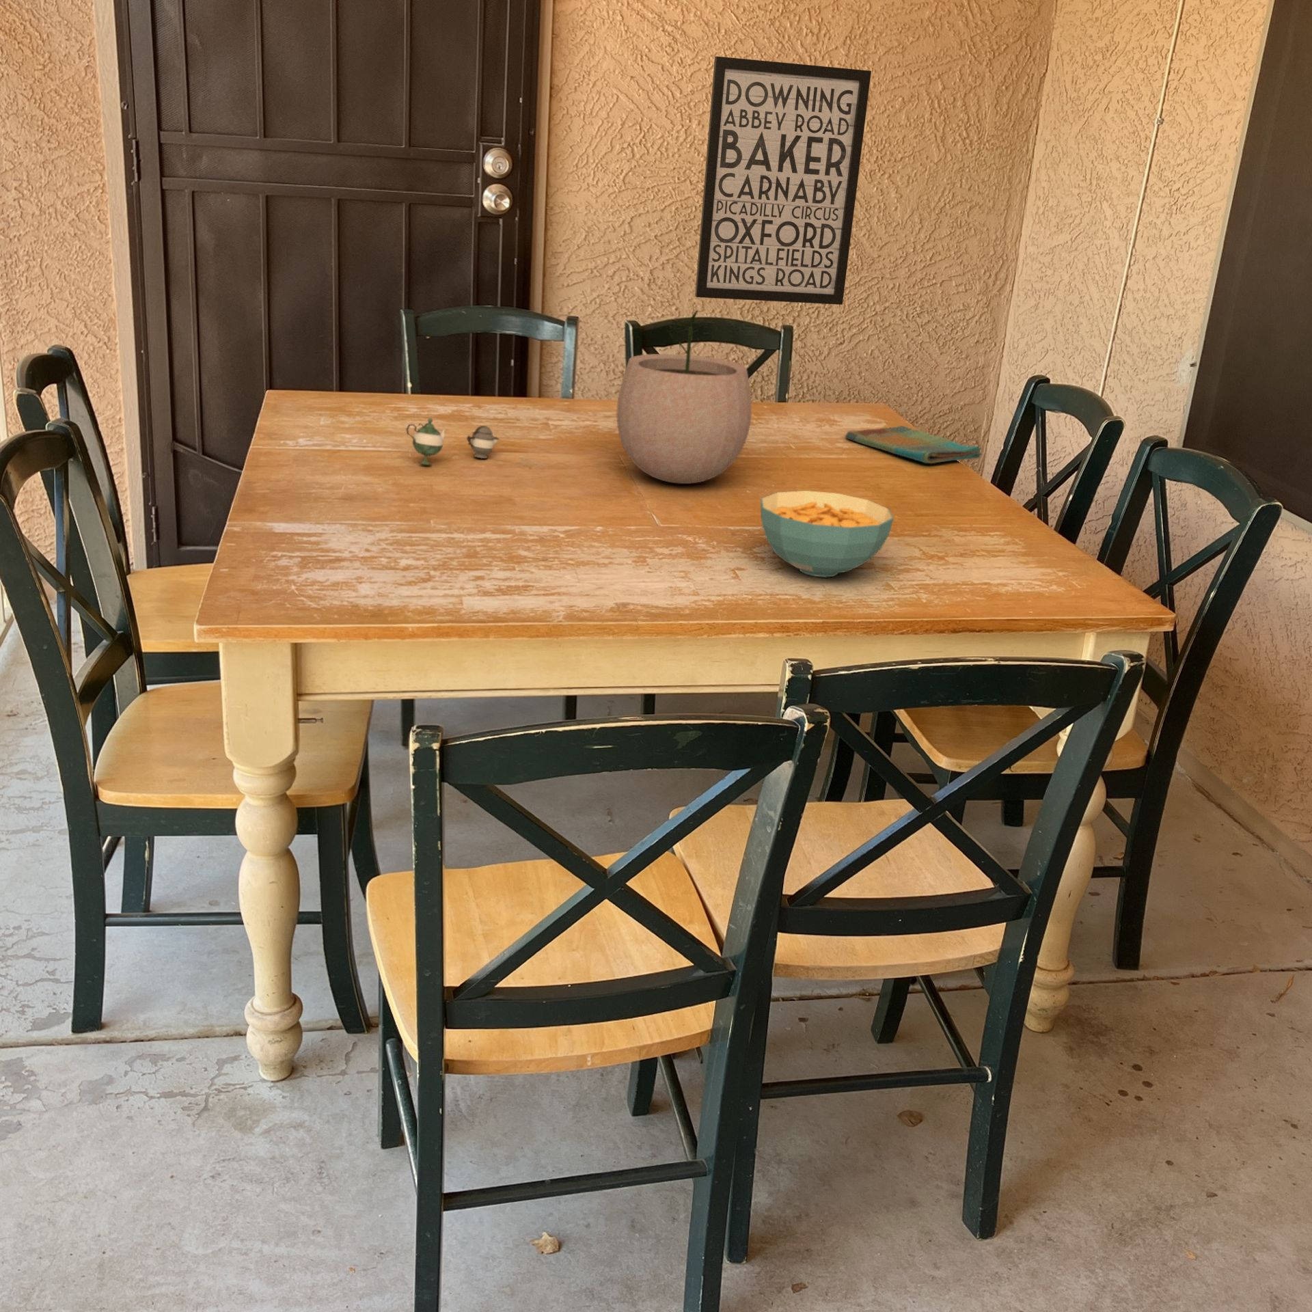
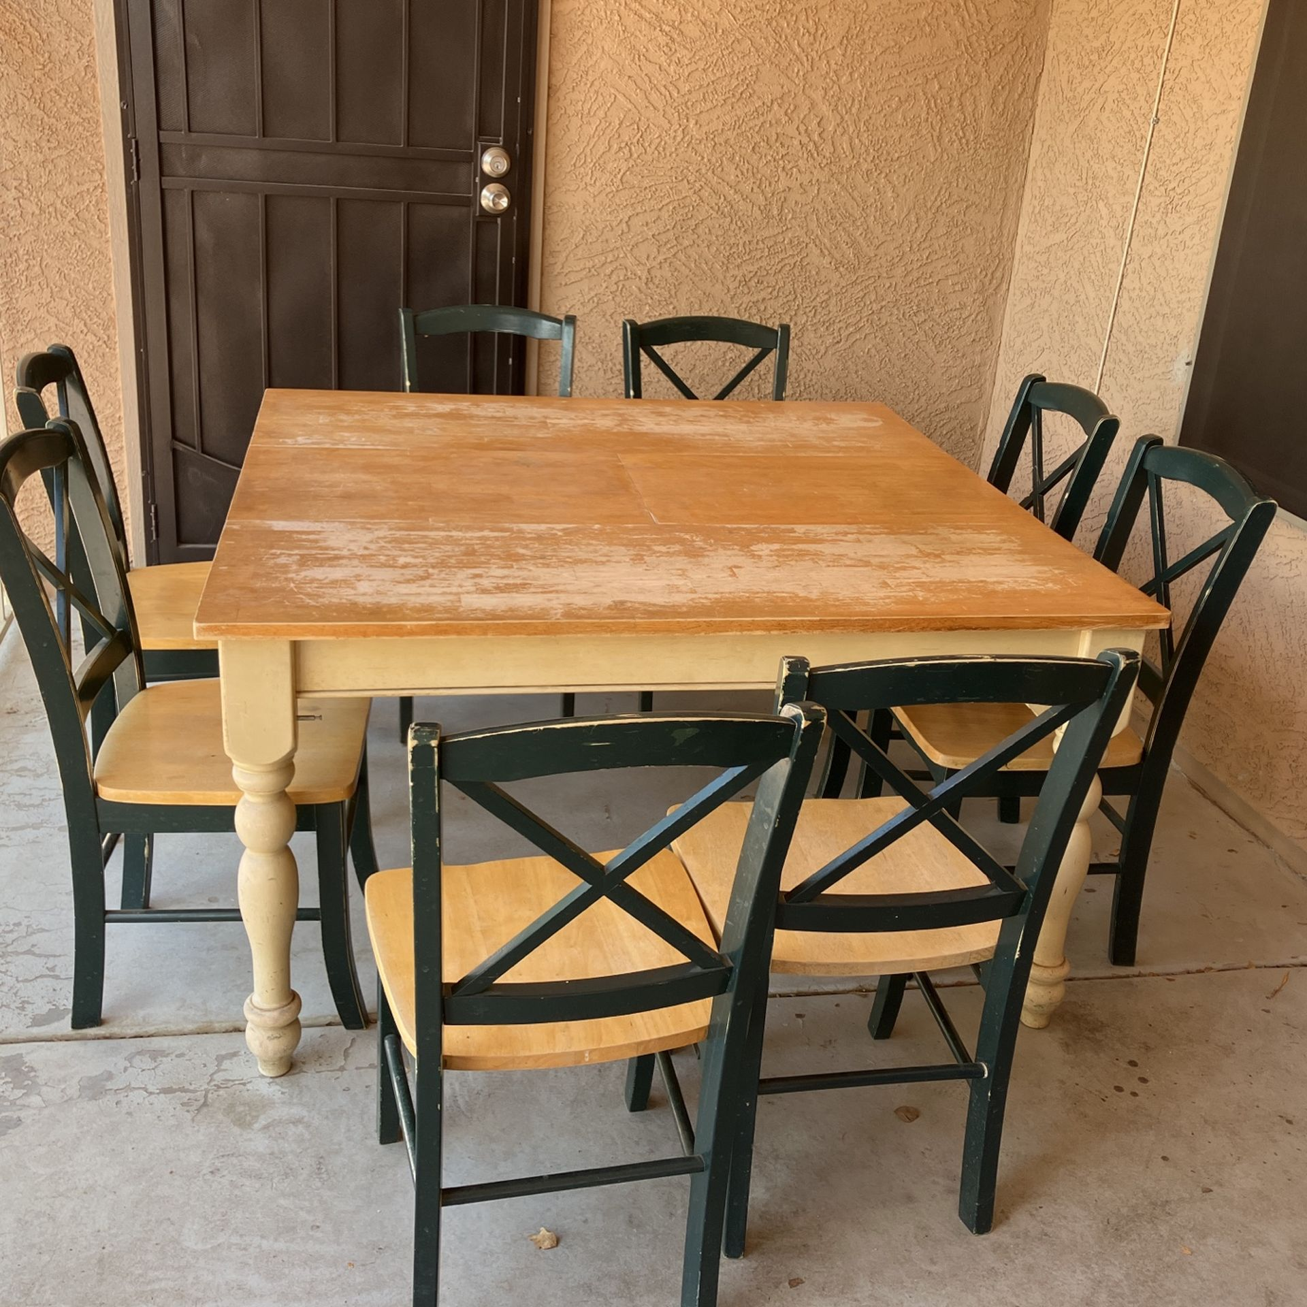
- plant pot (685, 396)
- cereal bowl (822, 539)
- wall art (781, 186)
- dish towel (913, 443)
- teapot (445, 436)
